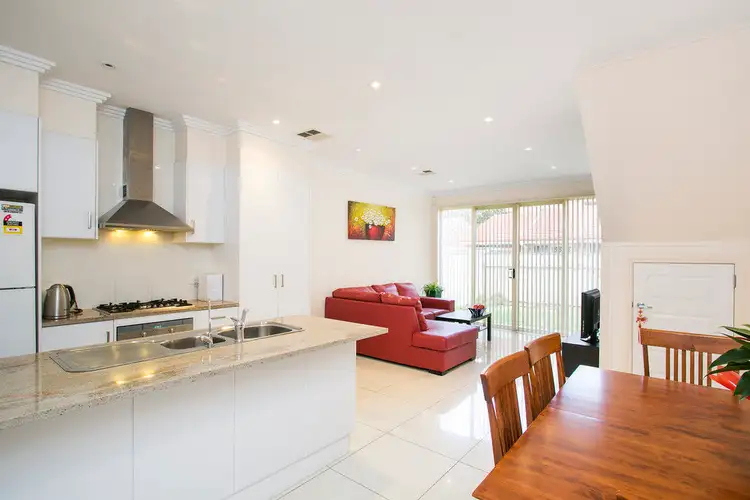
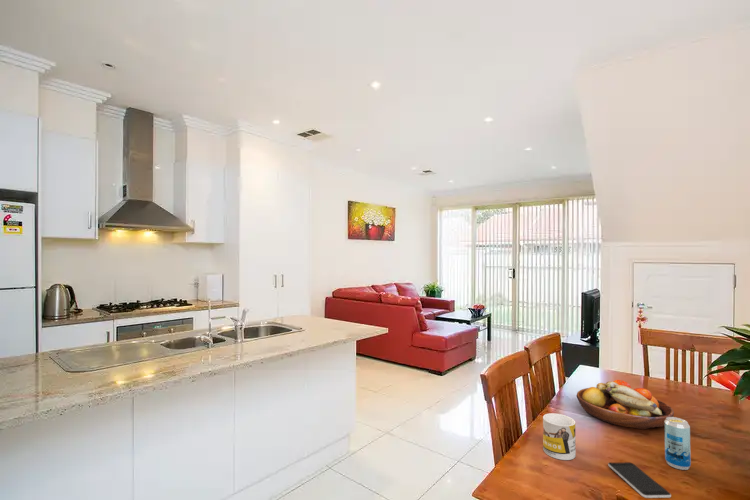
+ mug (562, 434)
+ beverage can (677, 442)
+ fruit bowl (623, 398)
+ smartphone (637, 478)
